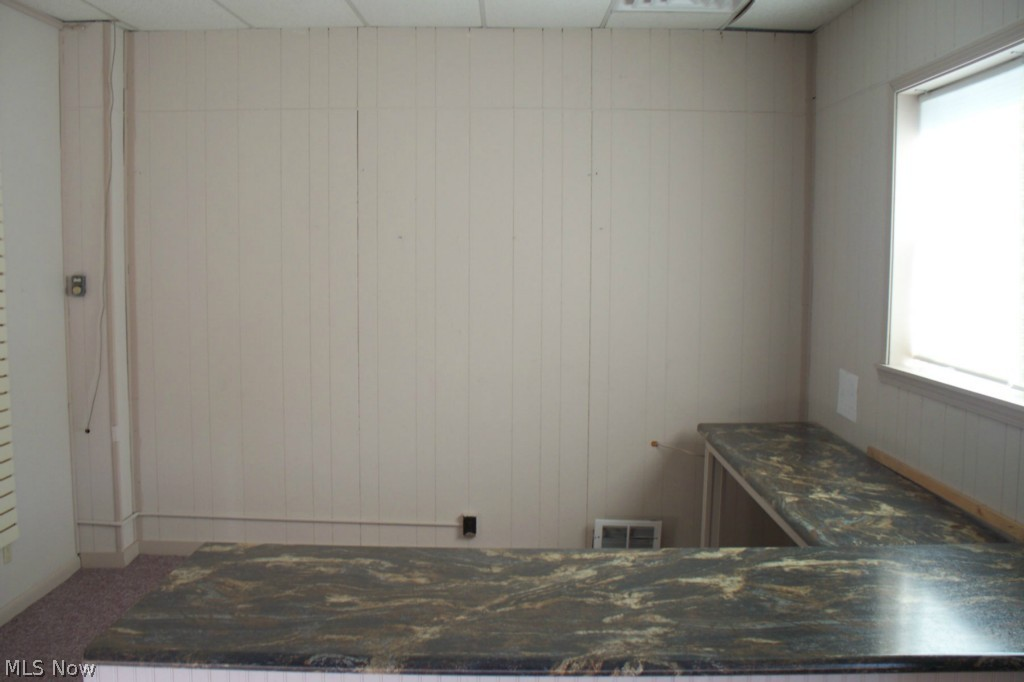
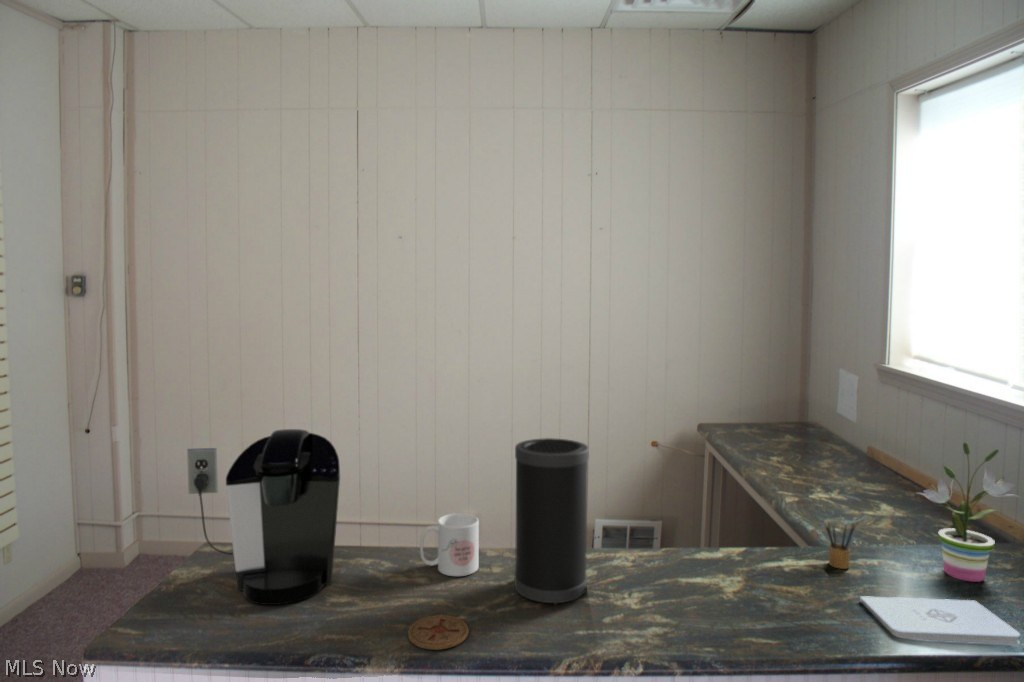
+ coffee maker (256, 507)
+ notepad (936, 619)
+ coaster (438, 631)
+ speaker (551, 518)
+ mug (449, 544)
+ potted plant (965, 504)
+ pencil box (839, 544)
